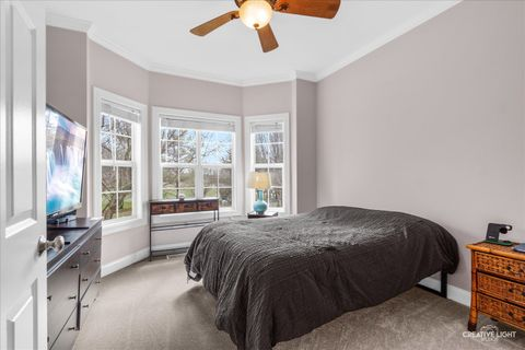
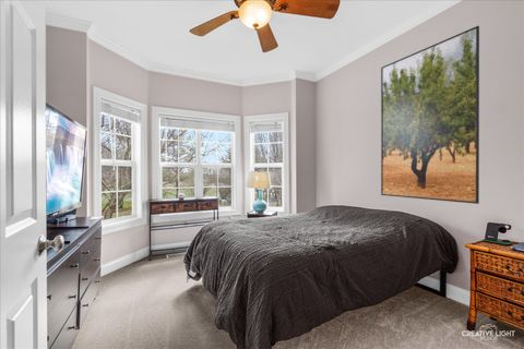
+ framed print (421, 124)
